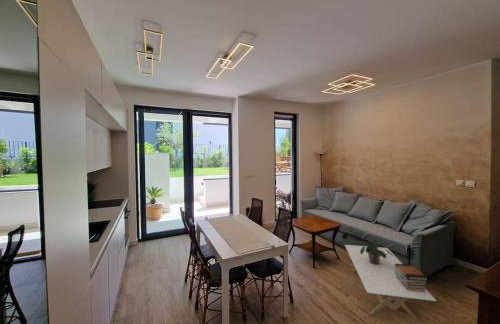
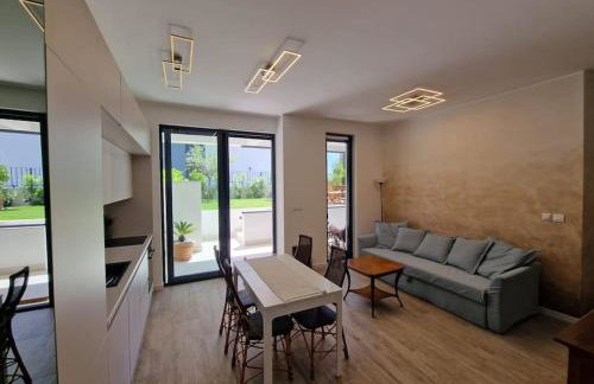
- book stack (409, 276)
- potted plant (374, 251)
- coffee table (379, 279)
